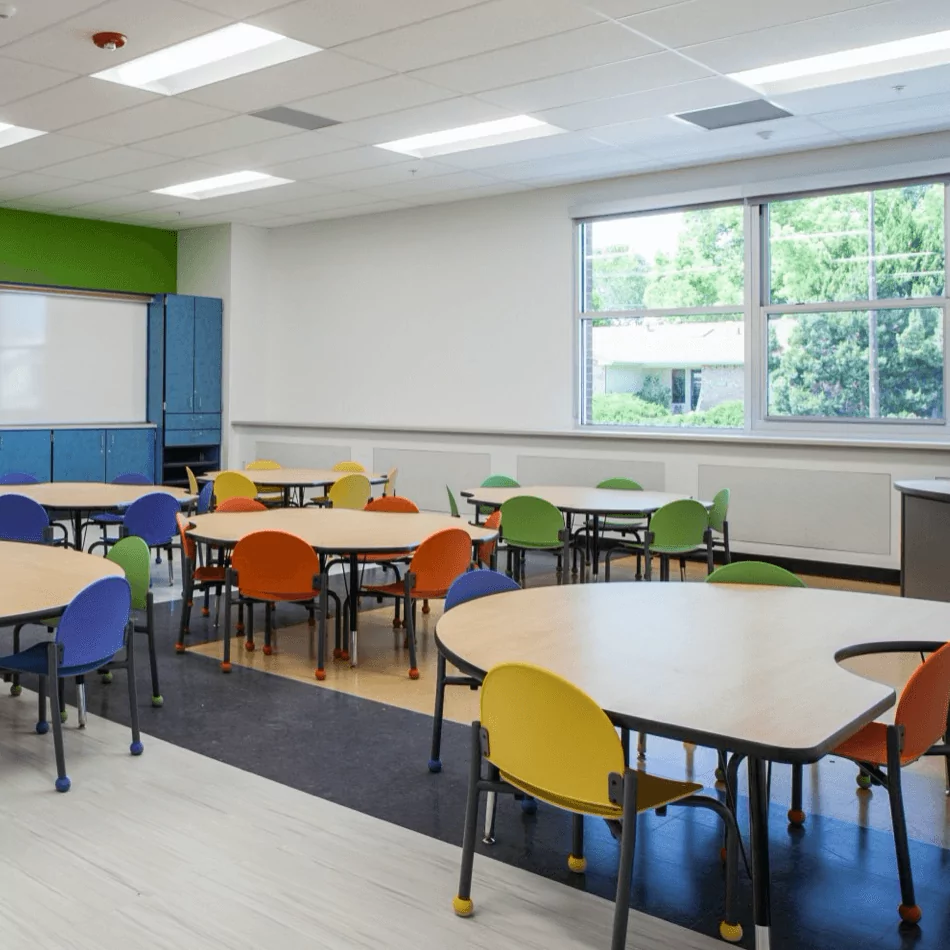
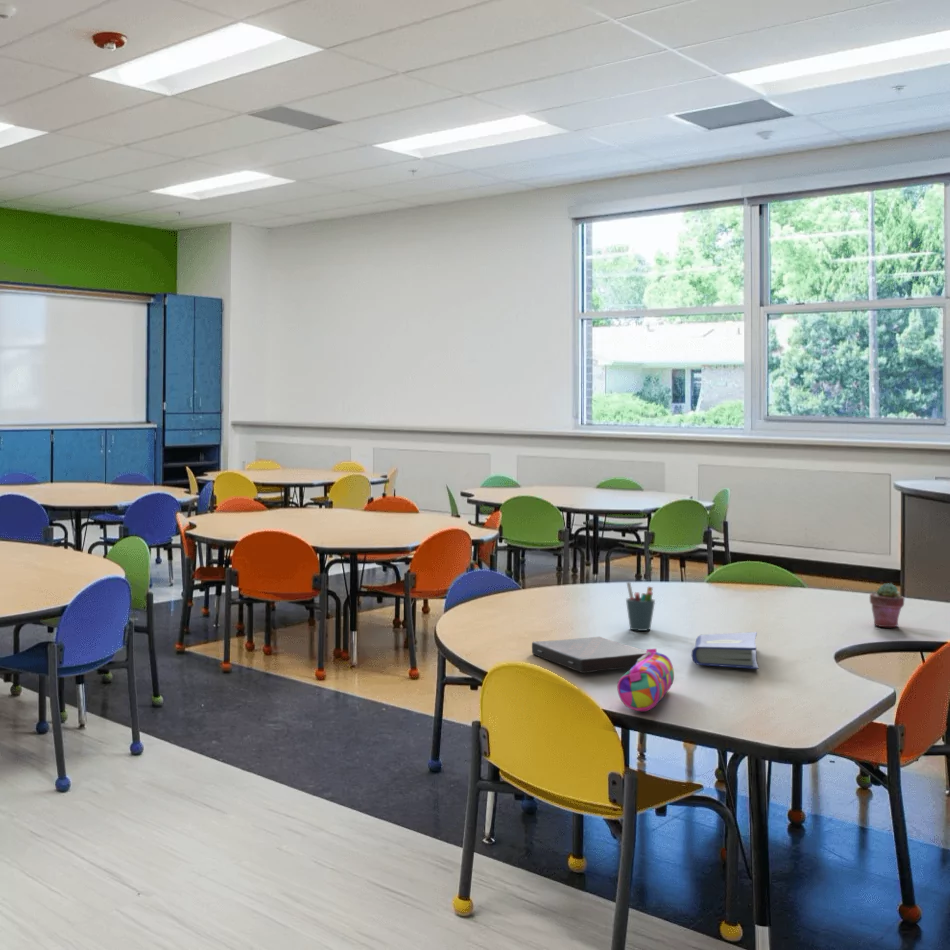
+ hardcover book (725, 647)
+ pencil case (646, 678)
+ book (591, 653)
+ potted succulent (886, 604)
+ pen holder (640, 606)
